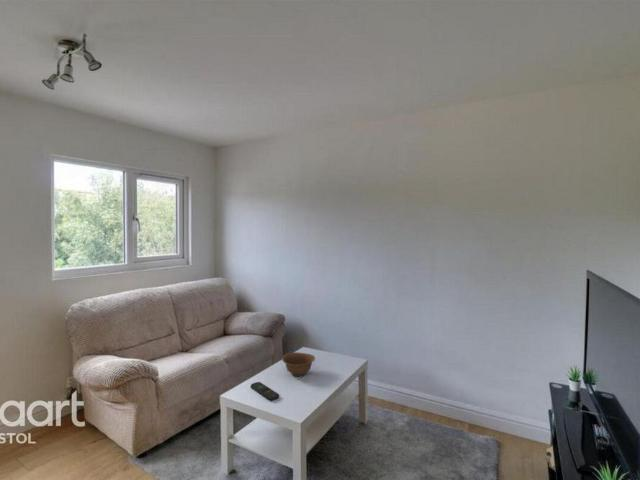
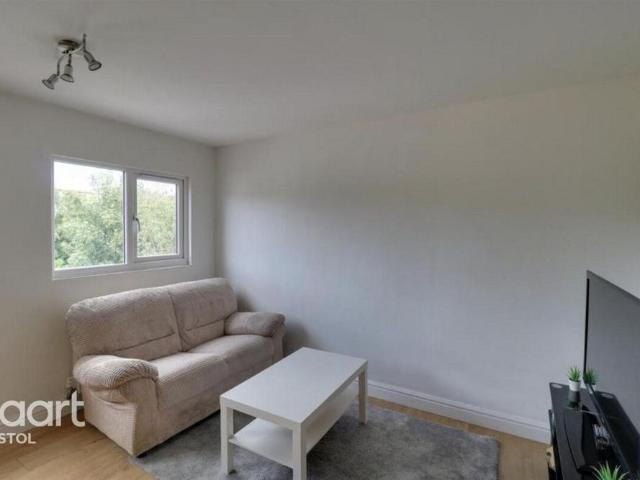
- bowl (298, 365)
- remote control (264, 390)
